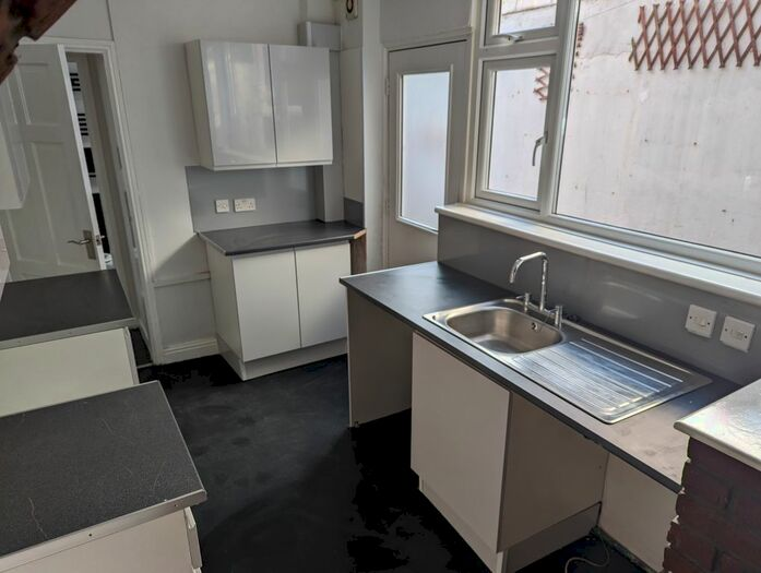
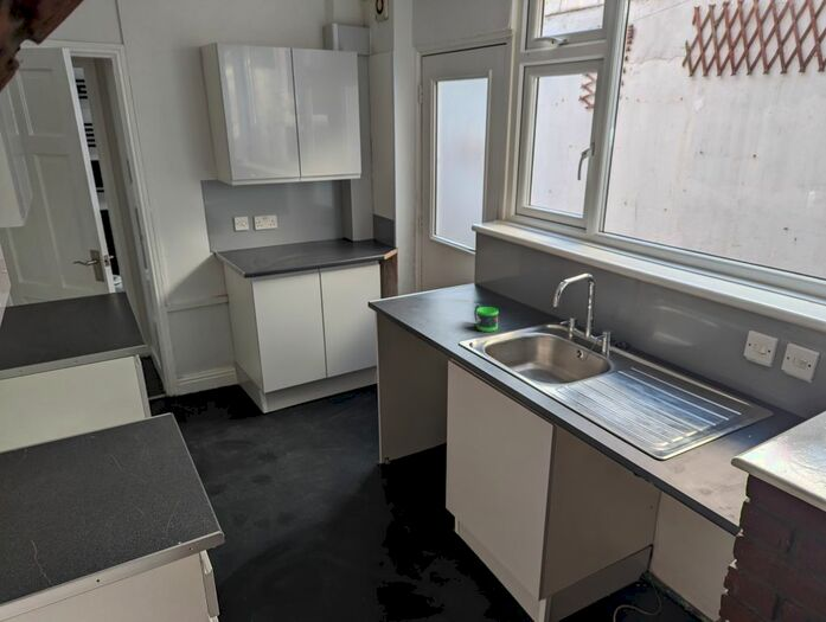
+ mug (484, 316)
